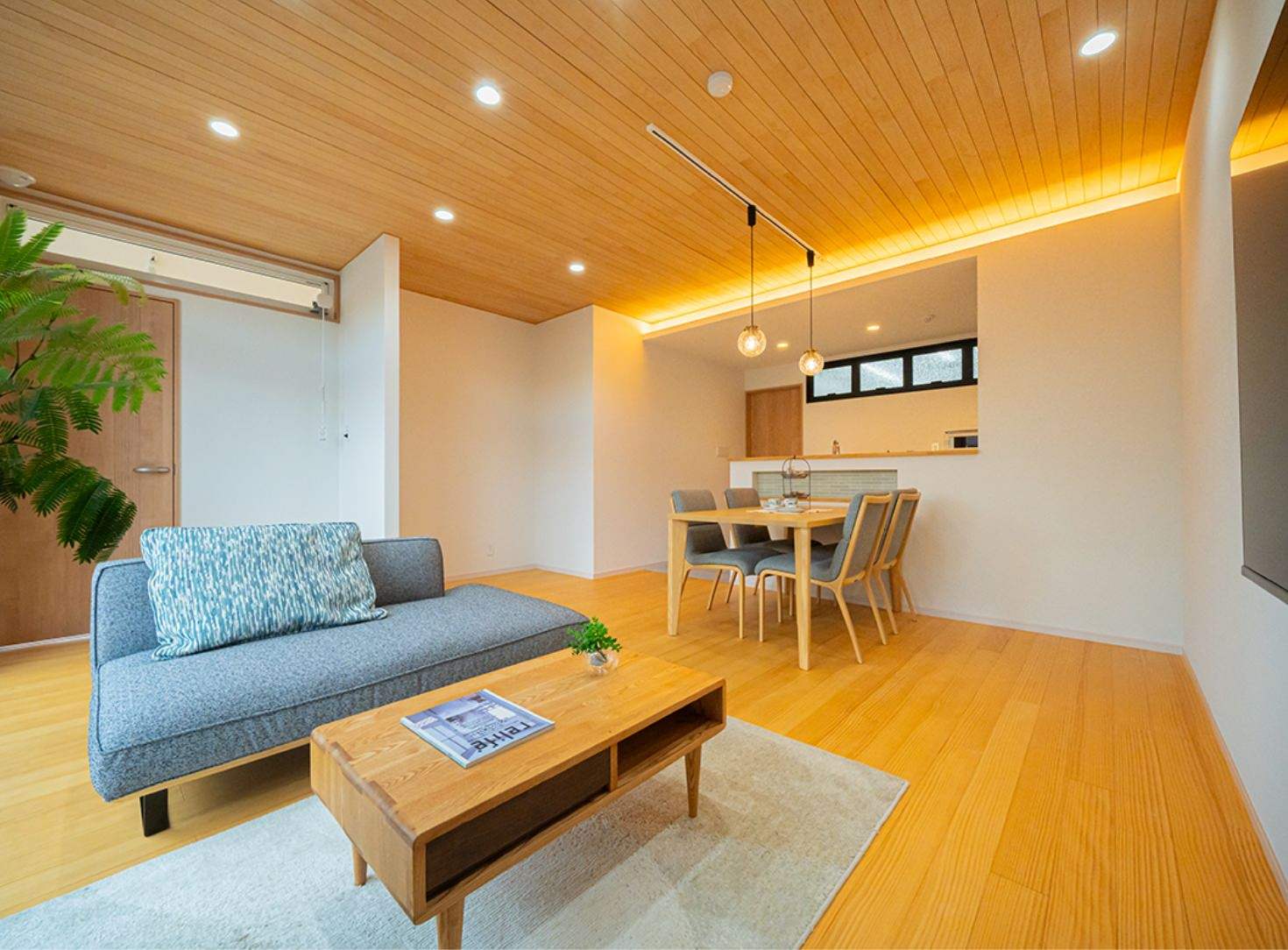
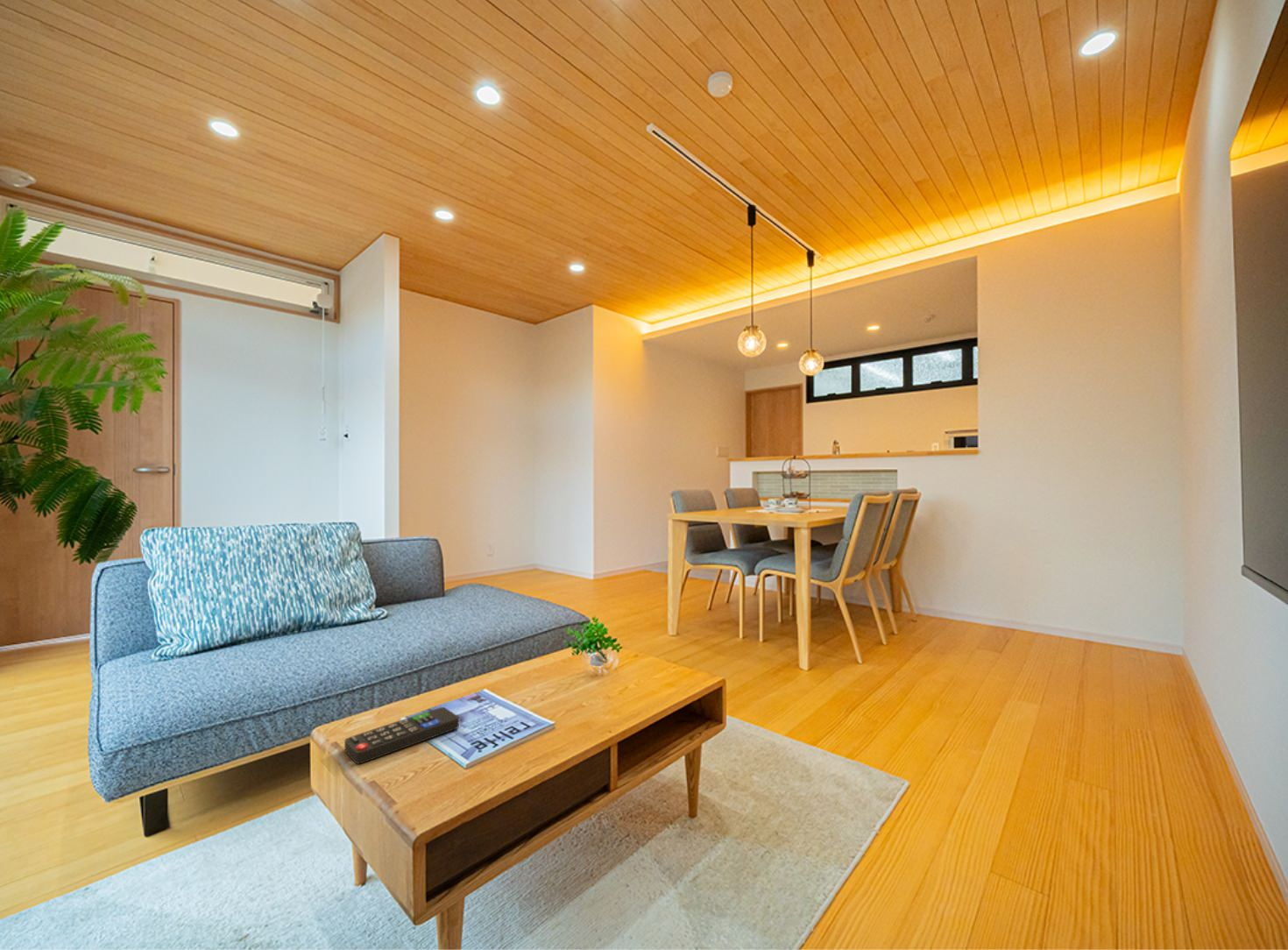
+ remote control (404, 732)
